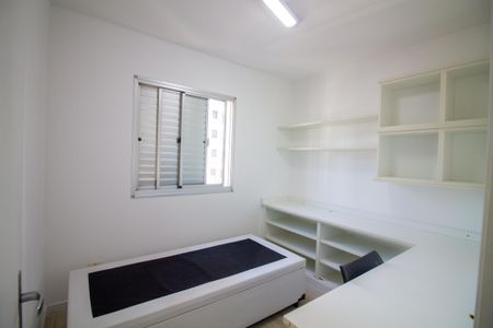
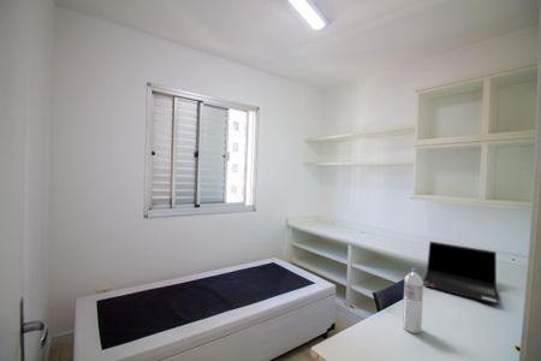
+ laptop computer (459, 268)
+ water bottle (412, 298)
